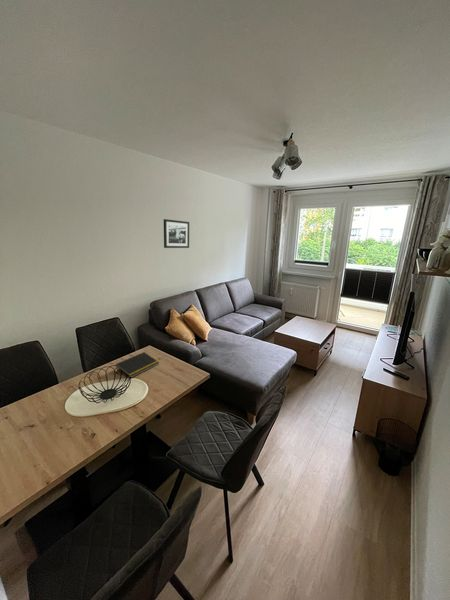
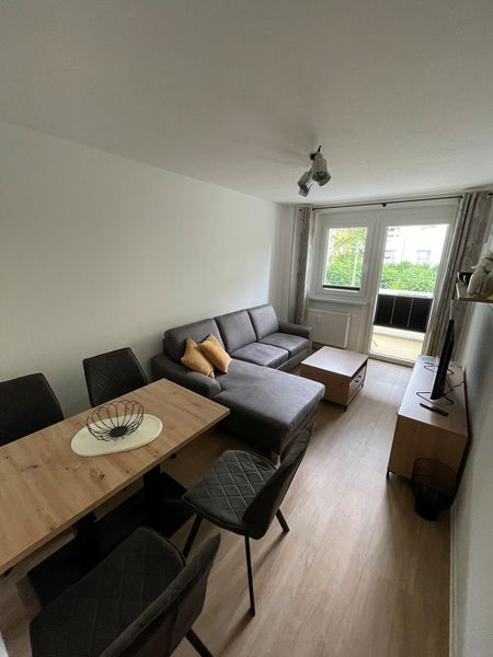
- notepad (138, 363)
- picture frame (177, 234)
